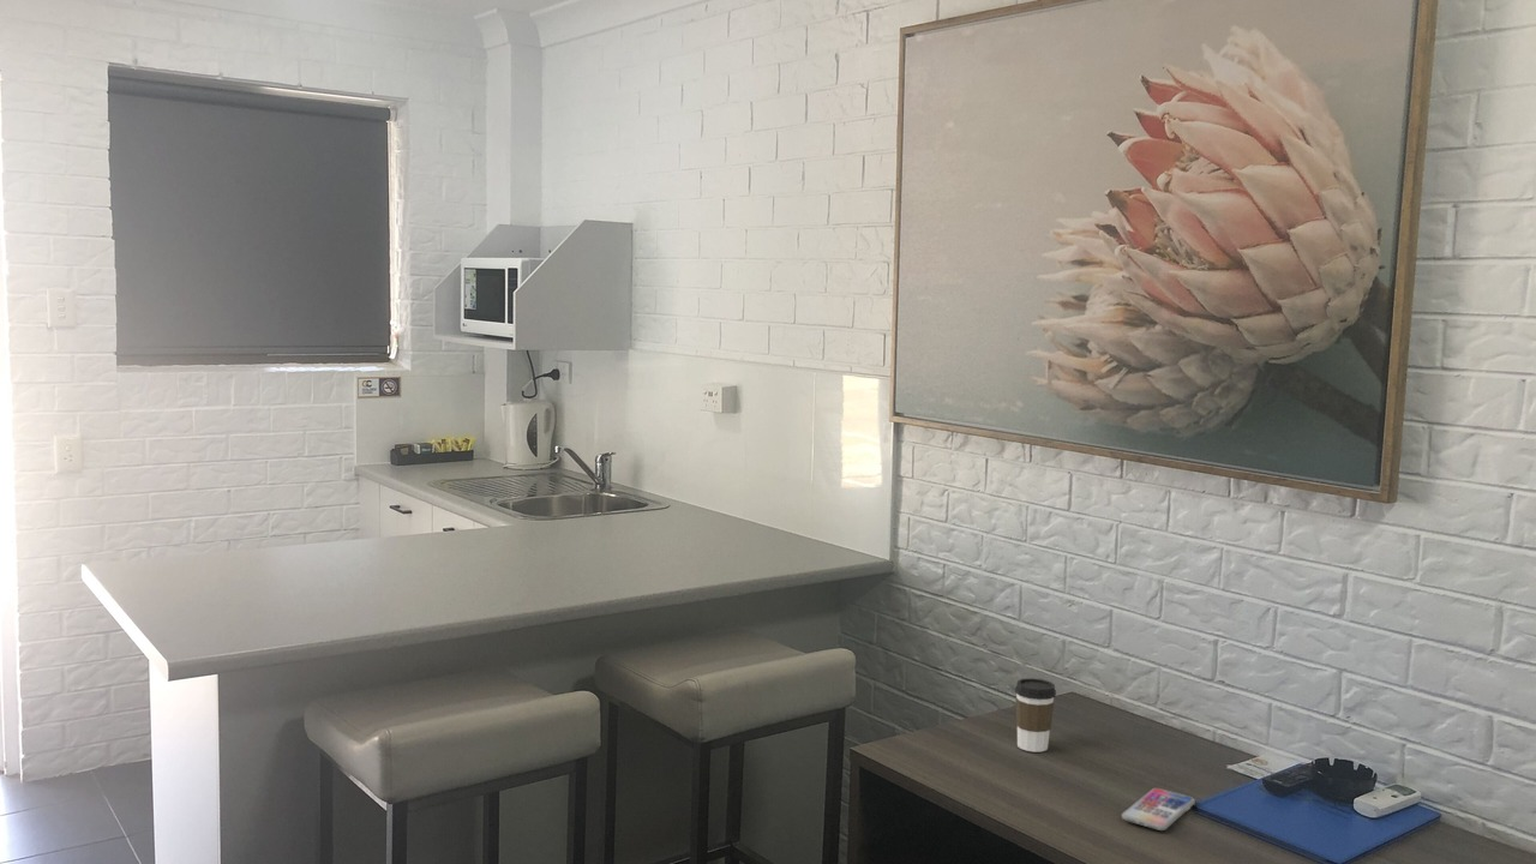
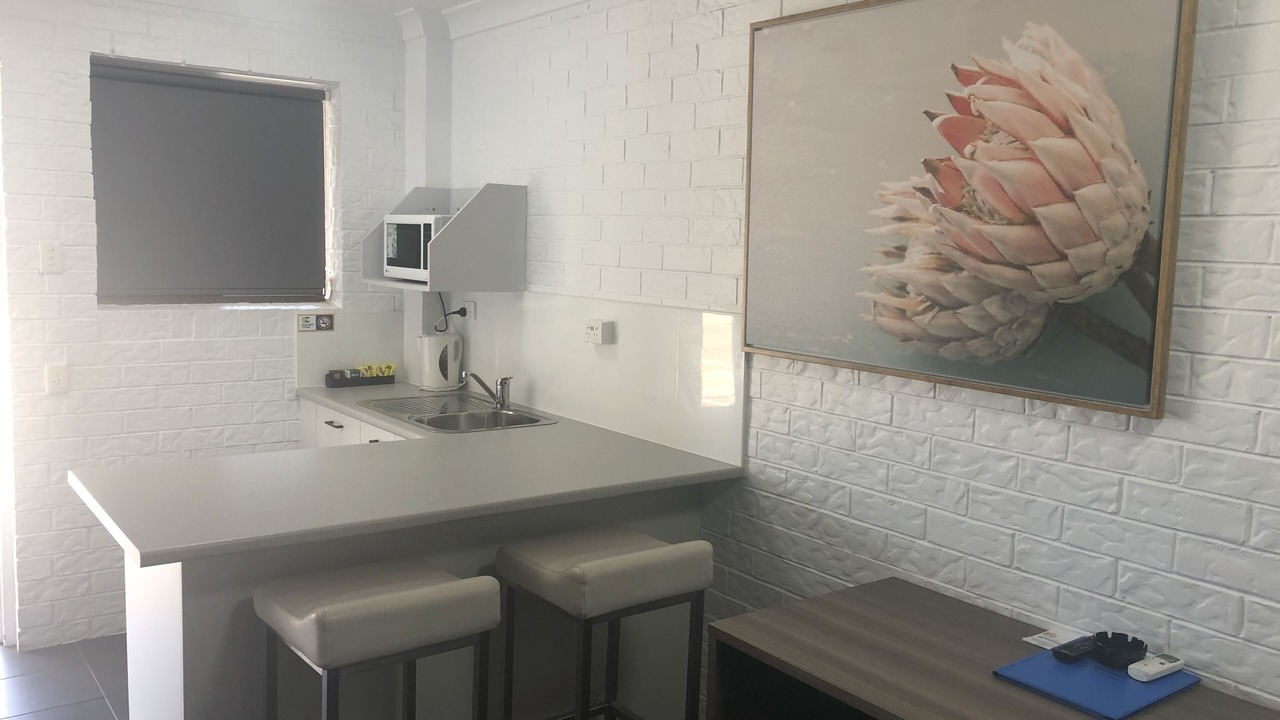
- coffee cup (1033, 715)
- smartphone (1158, 808)
